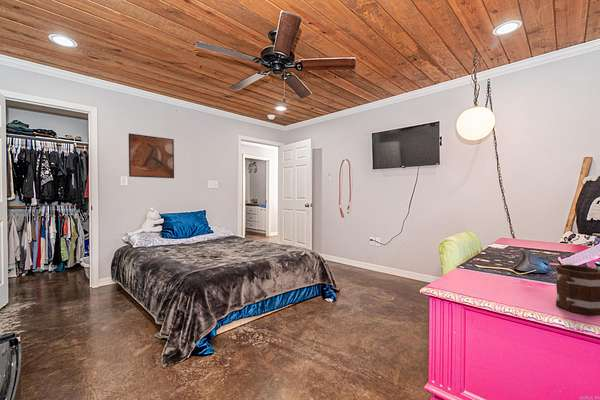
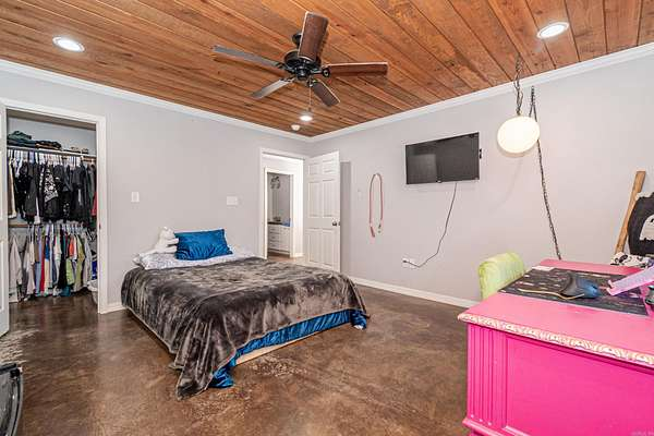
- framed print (152, 157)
- mug (574, 289)
